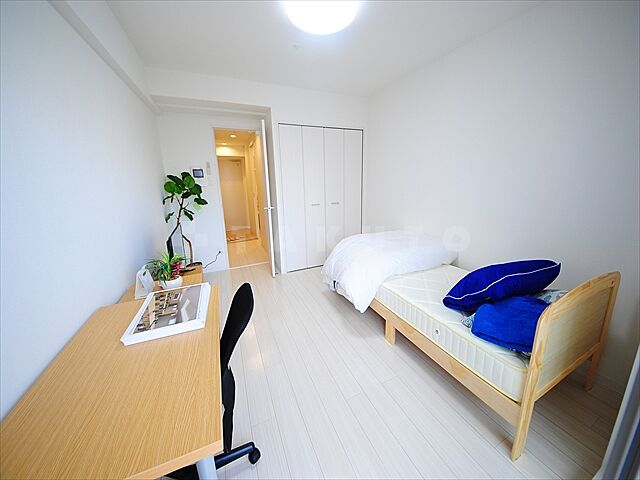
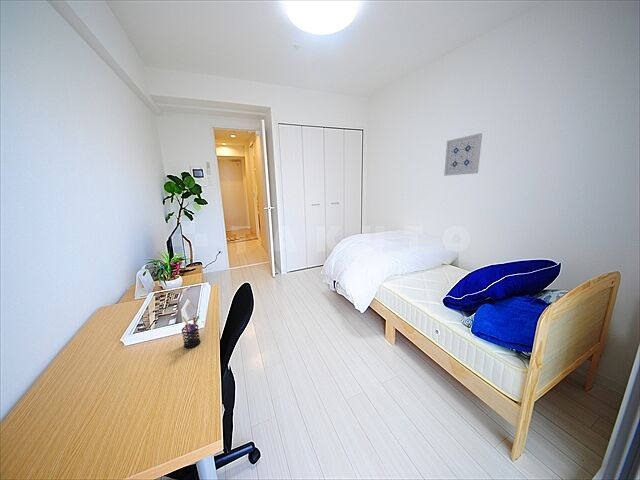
+ wall art (461, 156)
+ pen holder (192, 329)
